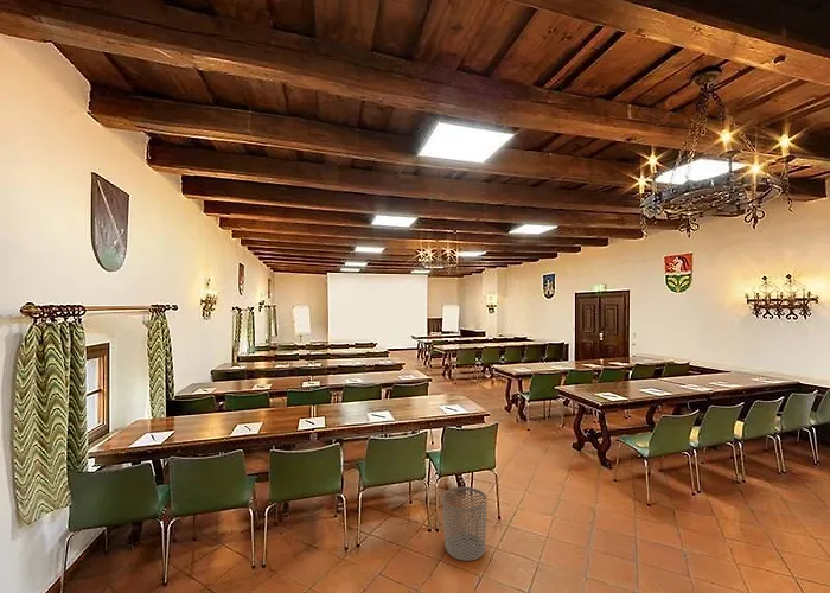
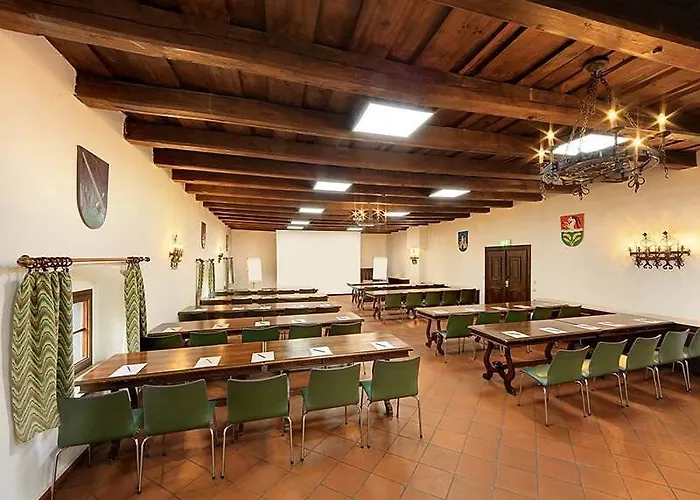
- waste bin (465, 523)
